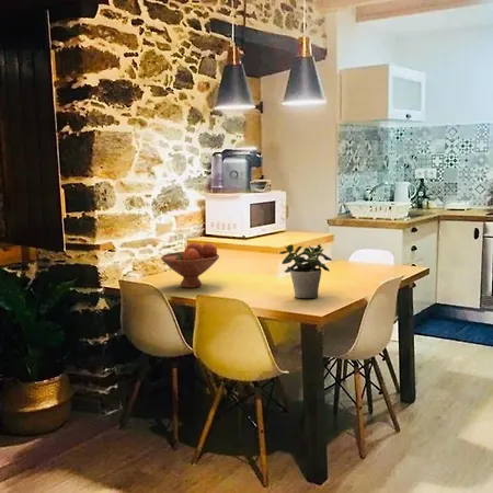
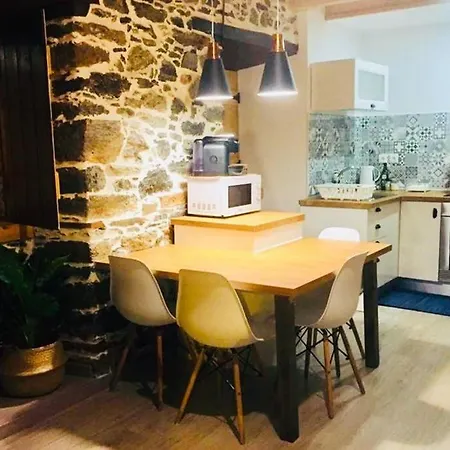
- potted plant (303, 268)
- fruit bowl (190, 265)
